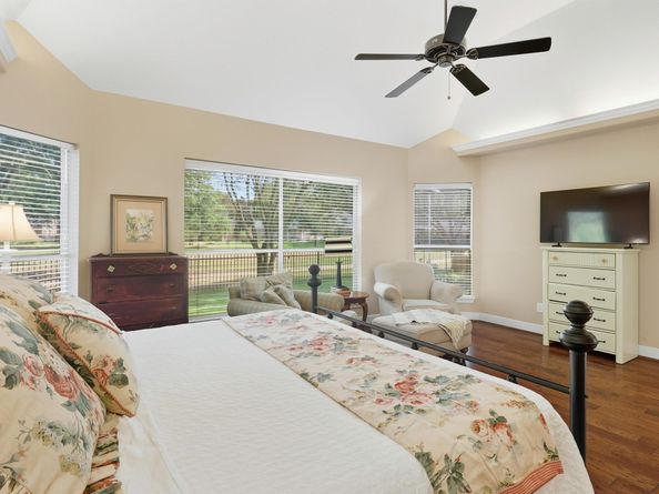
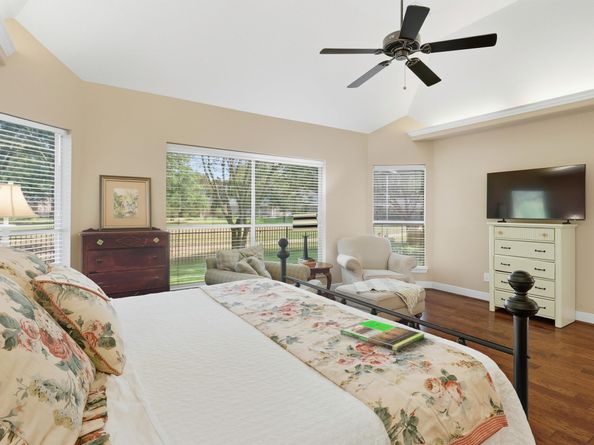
+ magazine (381, 333)
